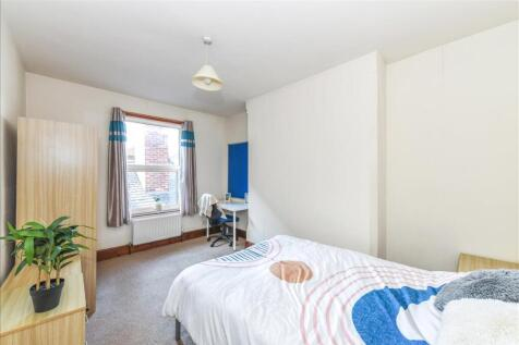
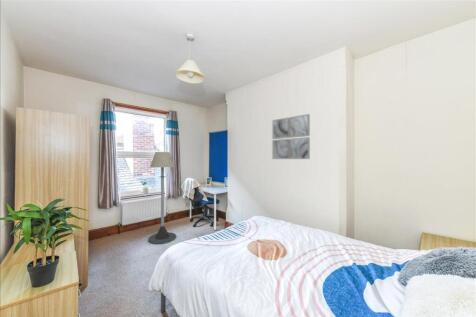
+ wall art (289, 137)
+ floor lamp (162, 195)
